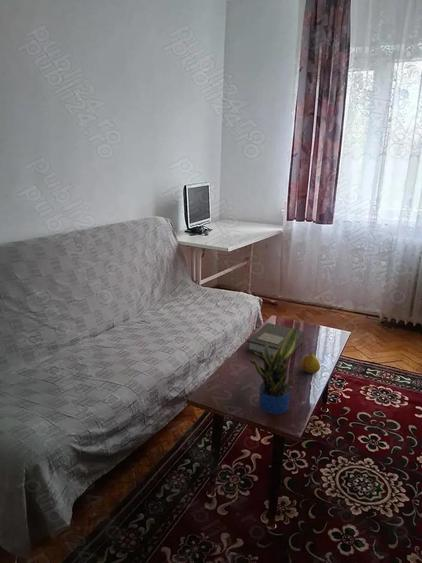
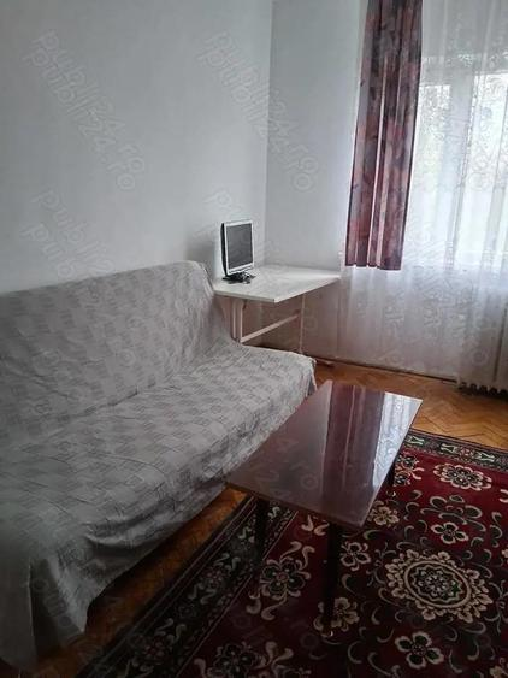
- potted plant (276, 366)
- fruit (310, 360)
- book (275, 340)
